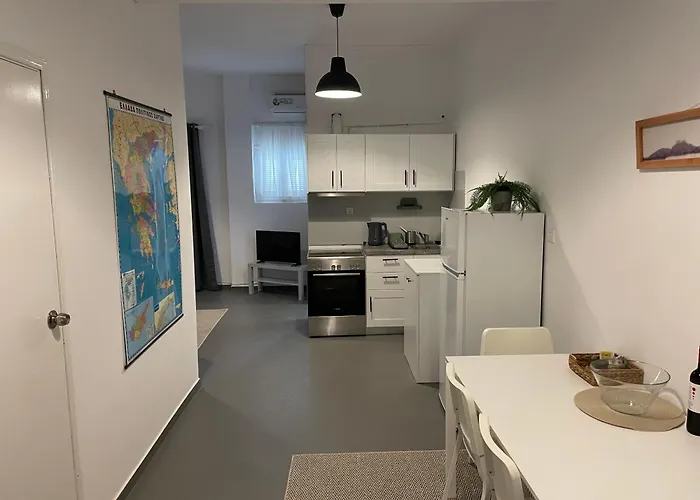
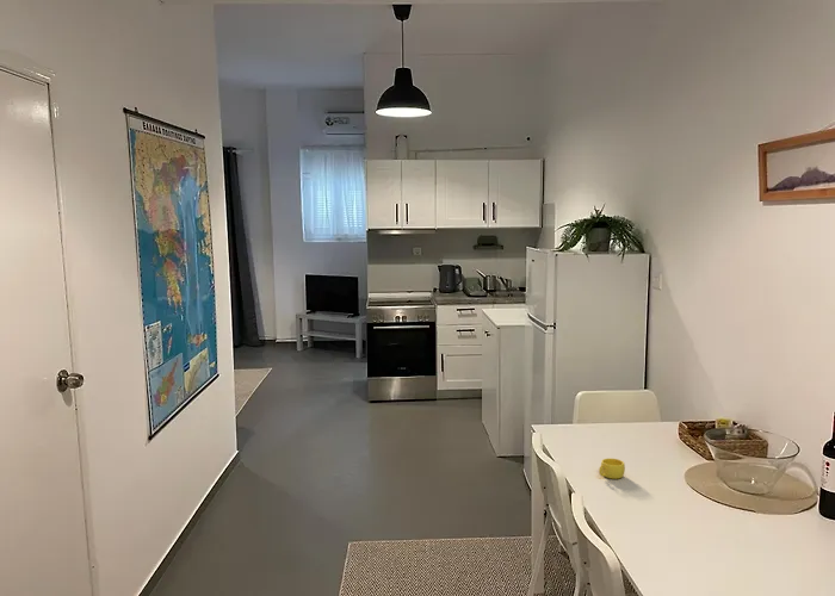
+ cup (610, 468)
